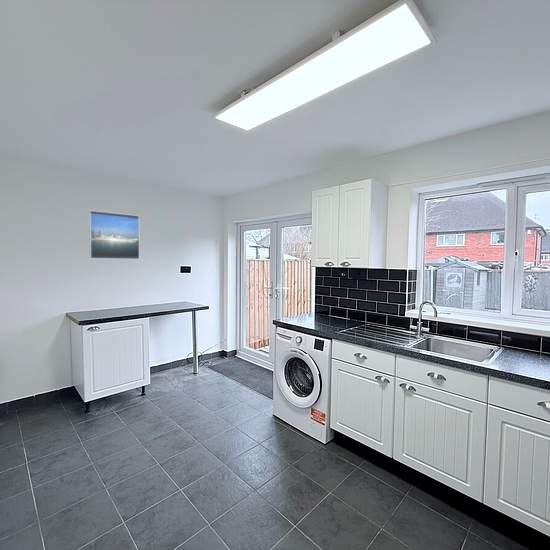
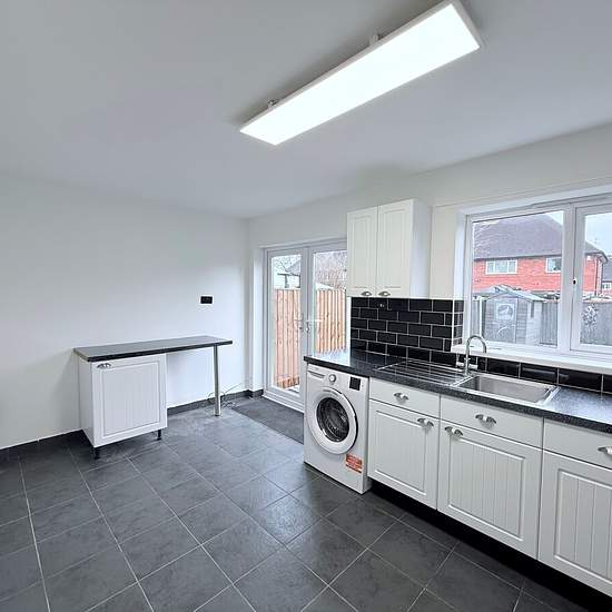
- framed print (115, 236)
